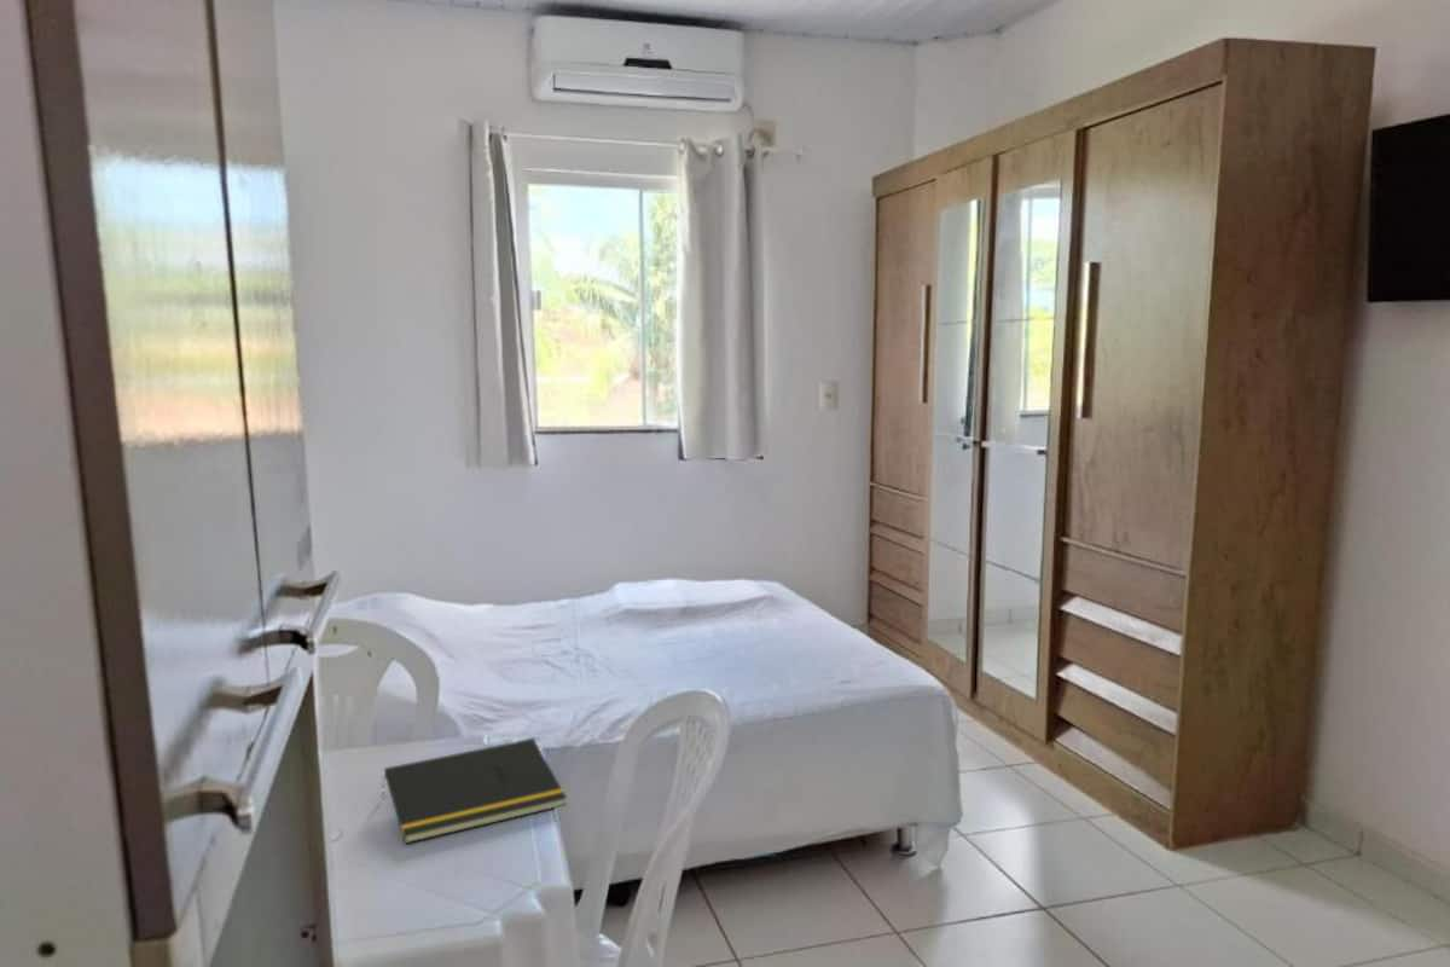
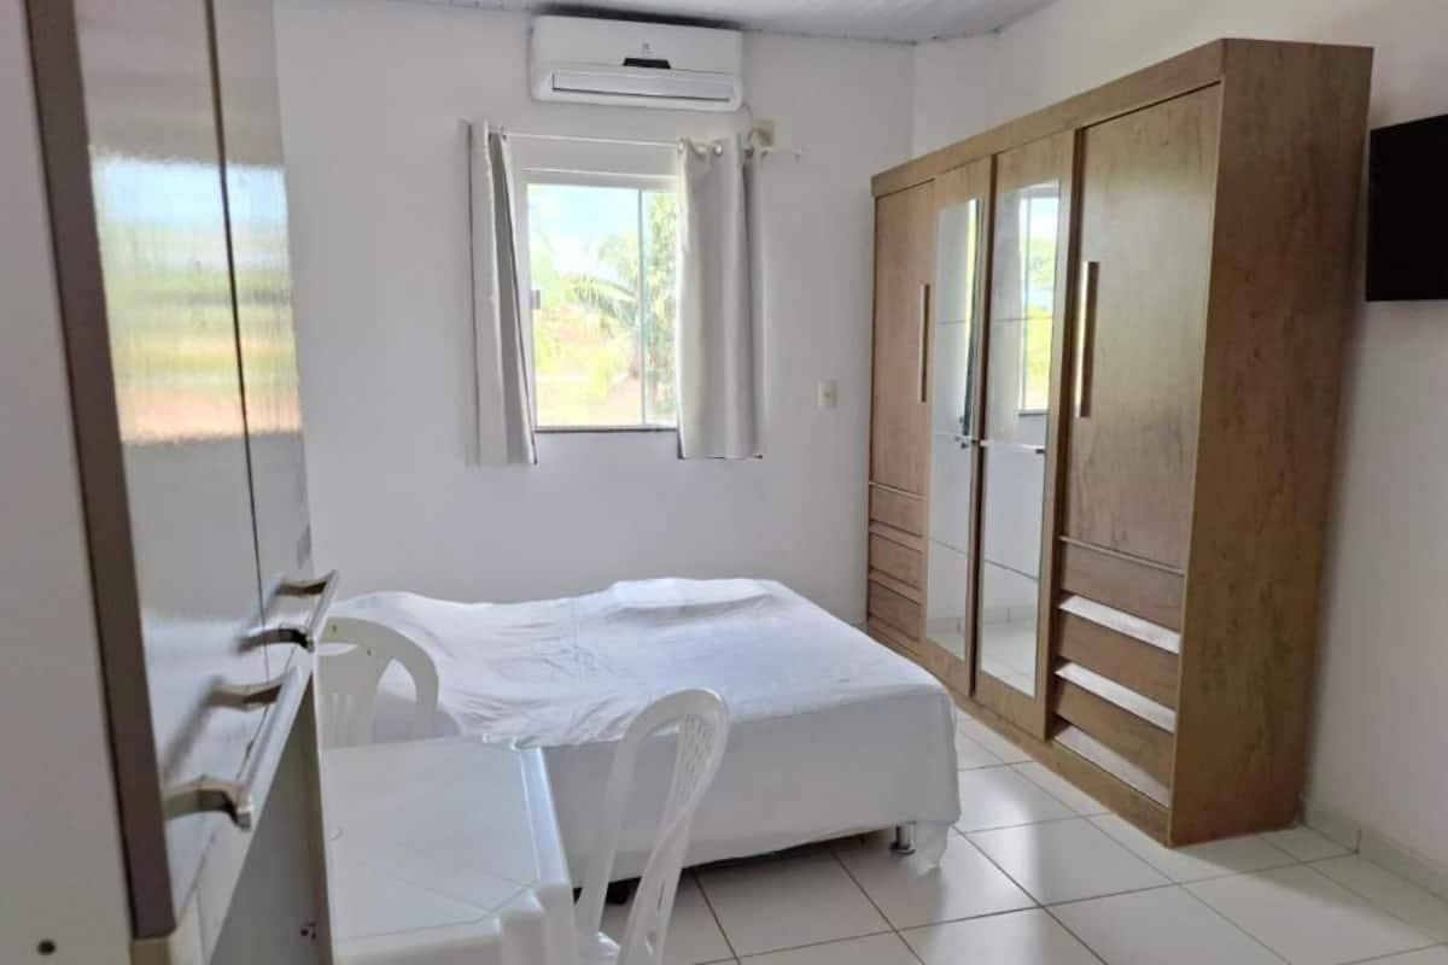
- notepad (474, 786)
